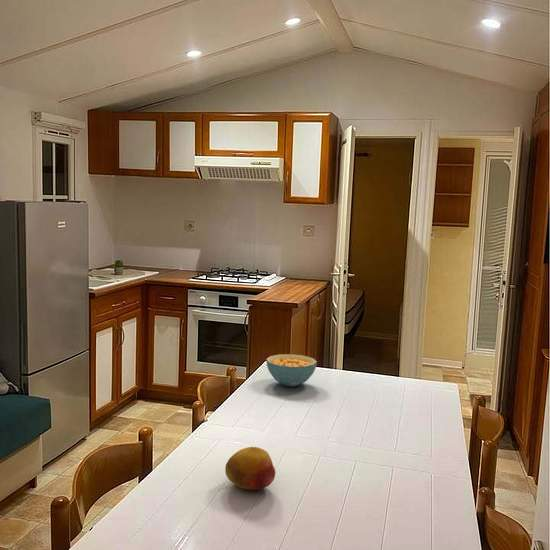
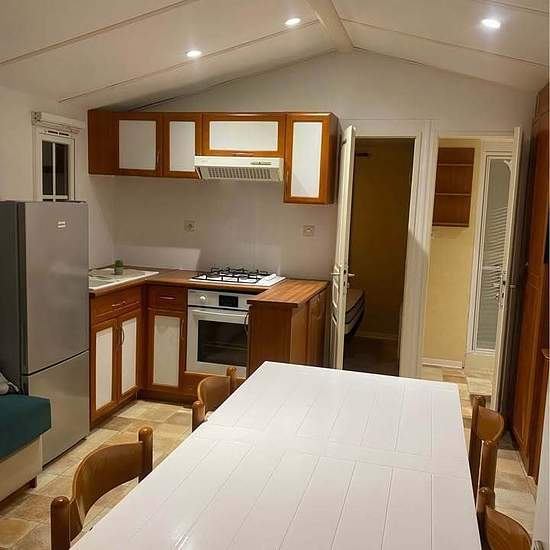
- cereal bowl (291, 372)
- fruit (251, 467)
